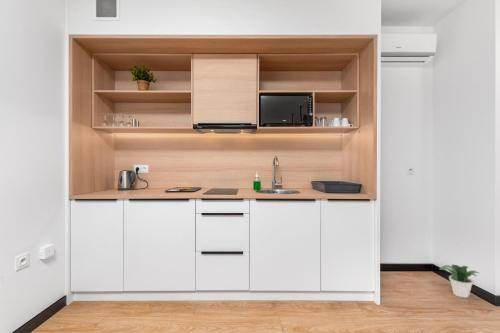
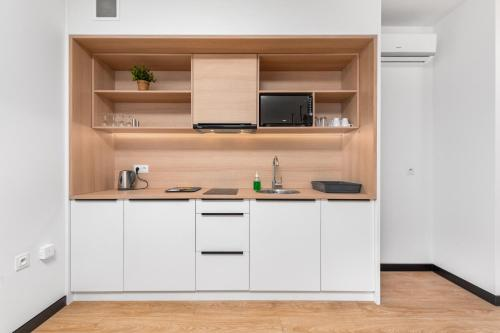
- potted plant (458, 281)
